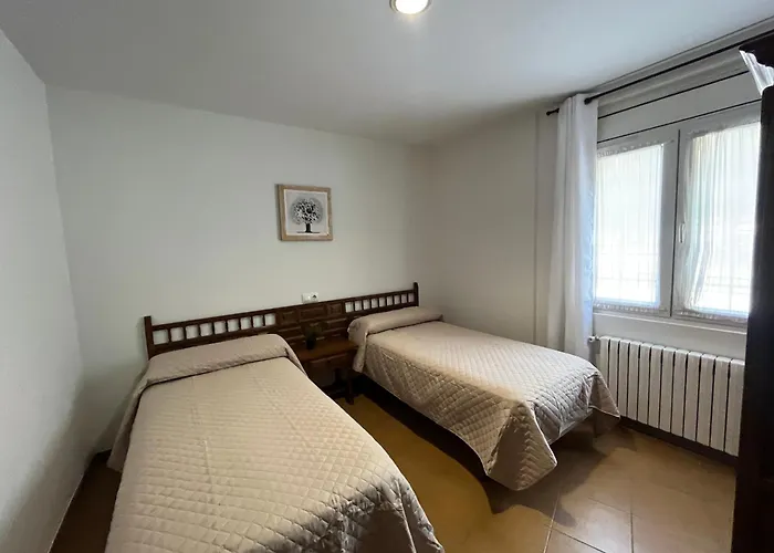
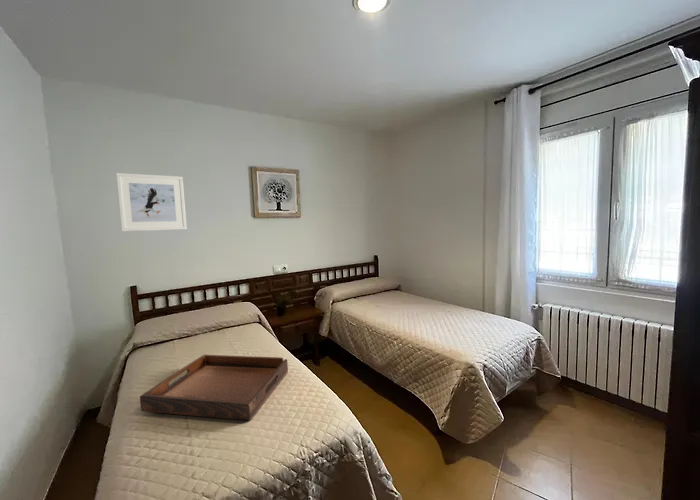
+ serving tray (223, 381)
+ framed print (153, 202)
